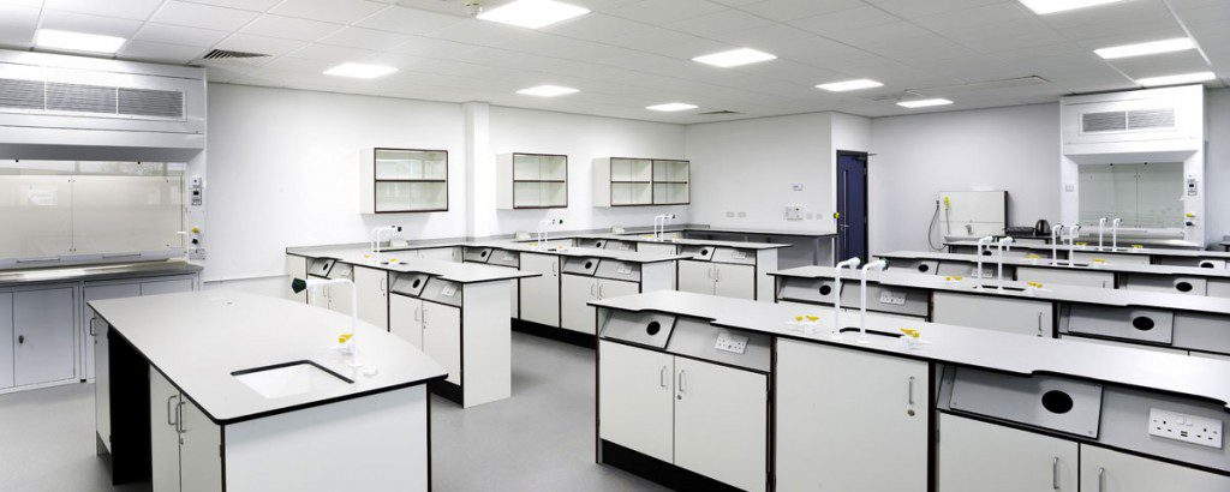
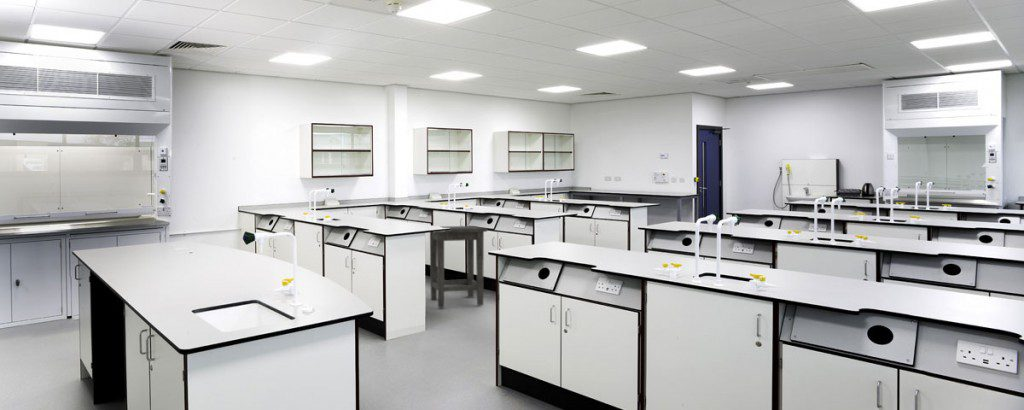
+ bar stool (467, 265)
